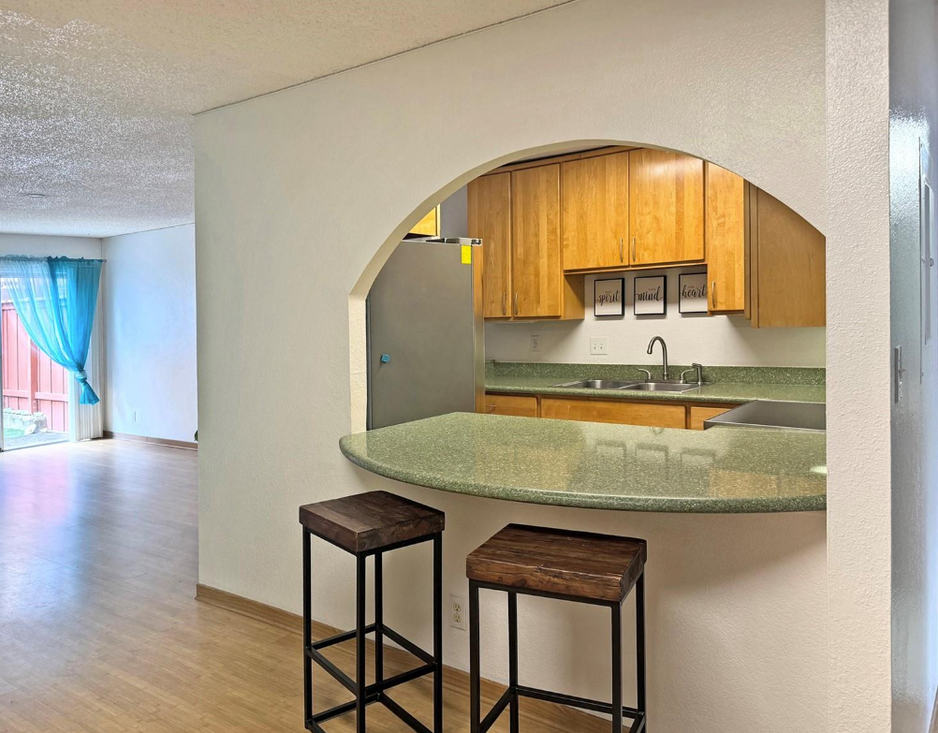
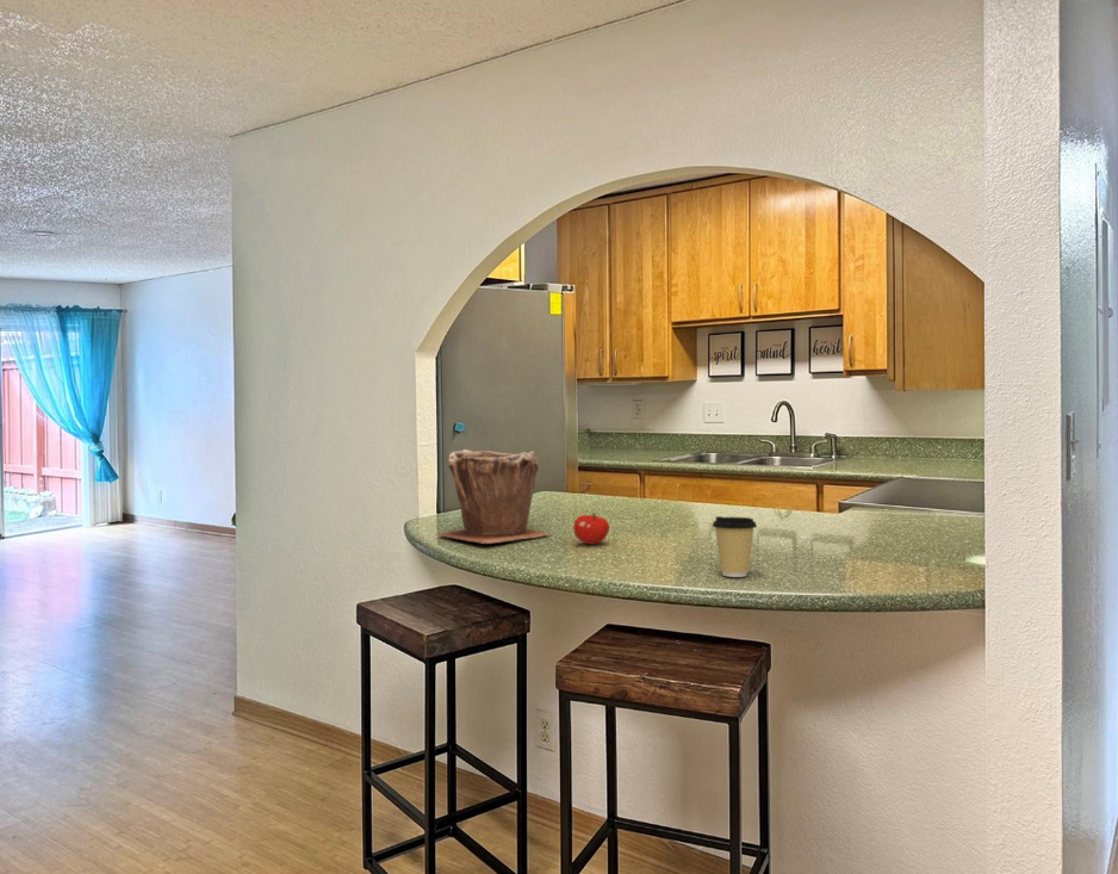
+ plant pot (492, 492)
+ coffee cup (734, 545)
+ fruit (591, 528)
